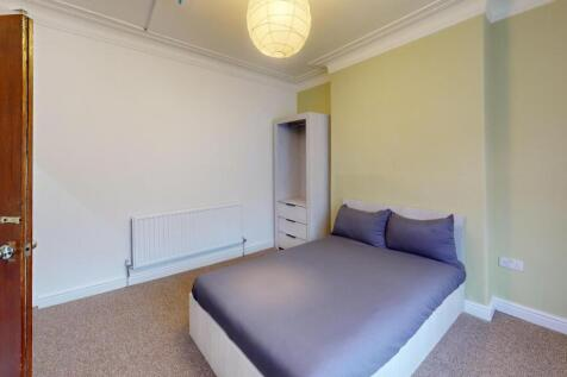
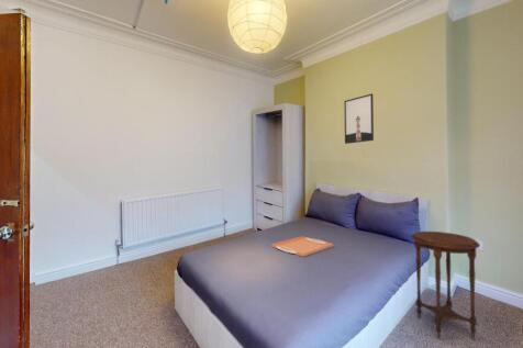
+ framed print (358, 120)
+ side table (439, 282)
+ serving tray (302, 245)
